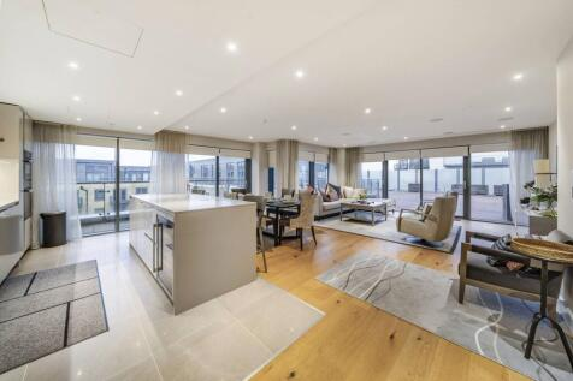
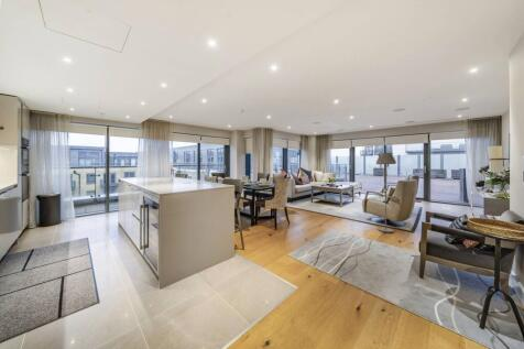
+ floor lamp (385, 192)
